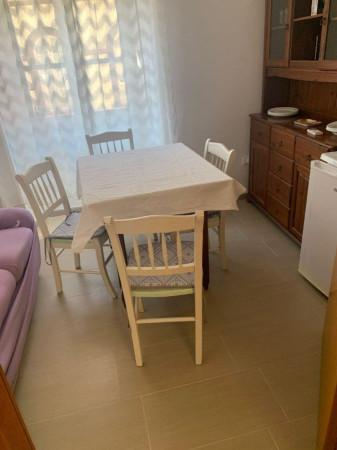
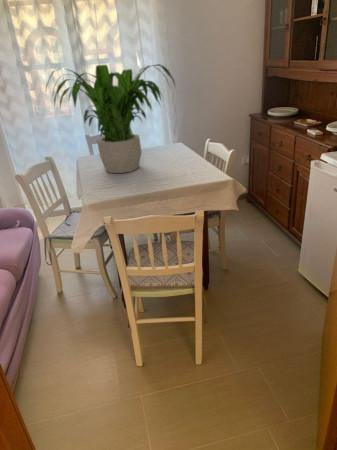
+ potted plant (118, 120)
